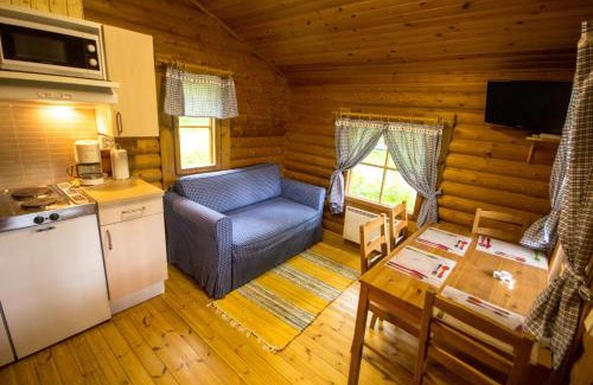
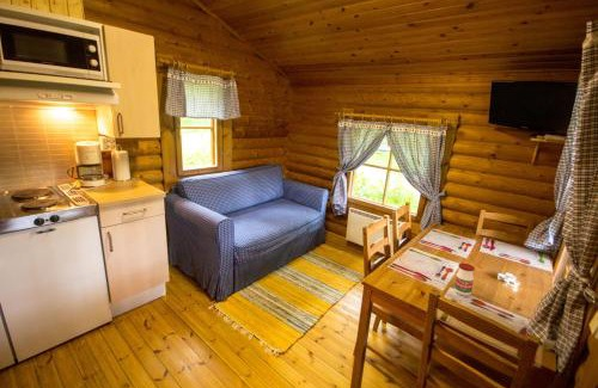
+ jar (464, 279)
